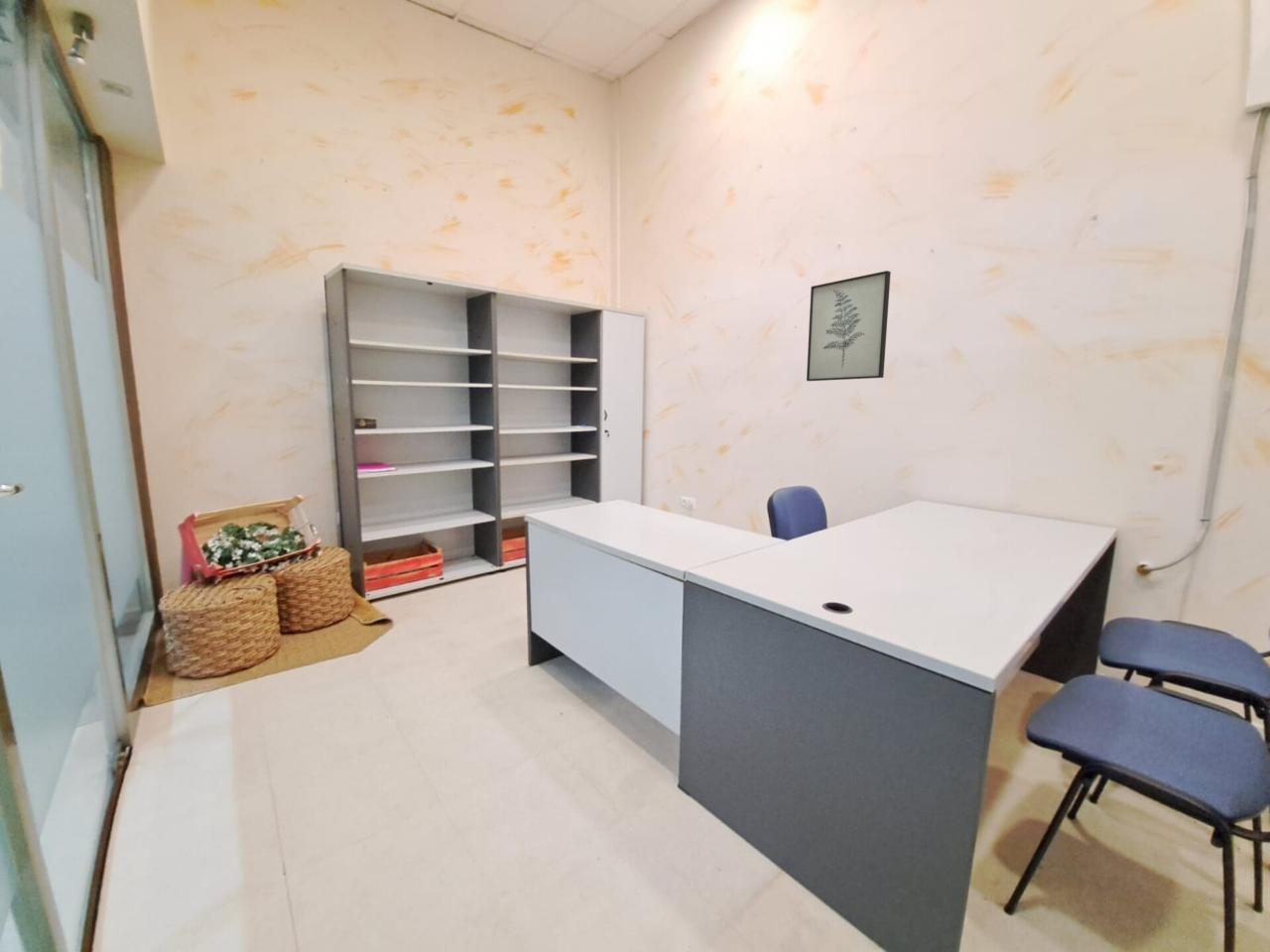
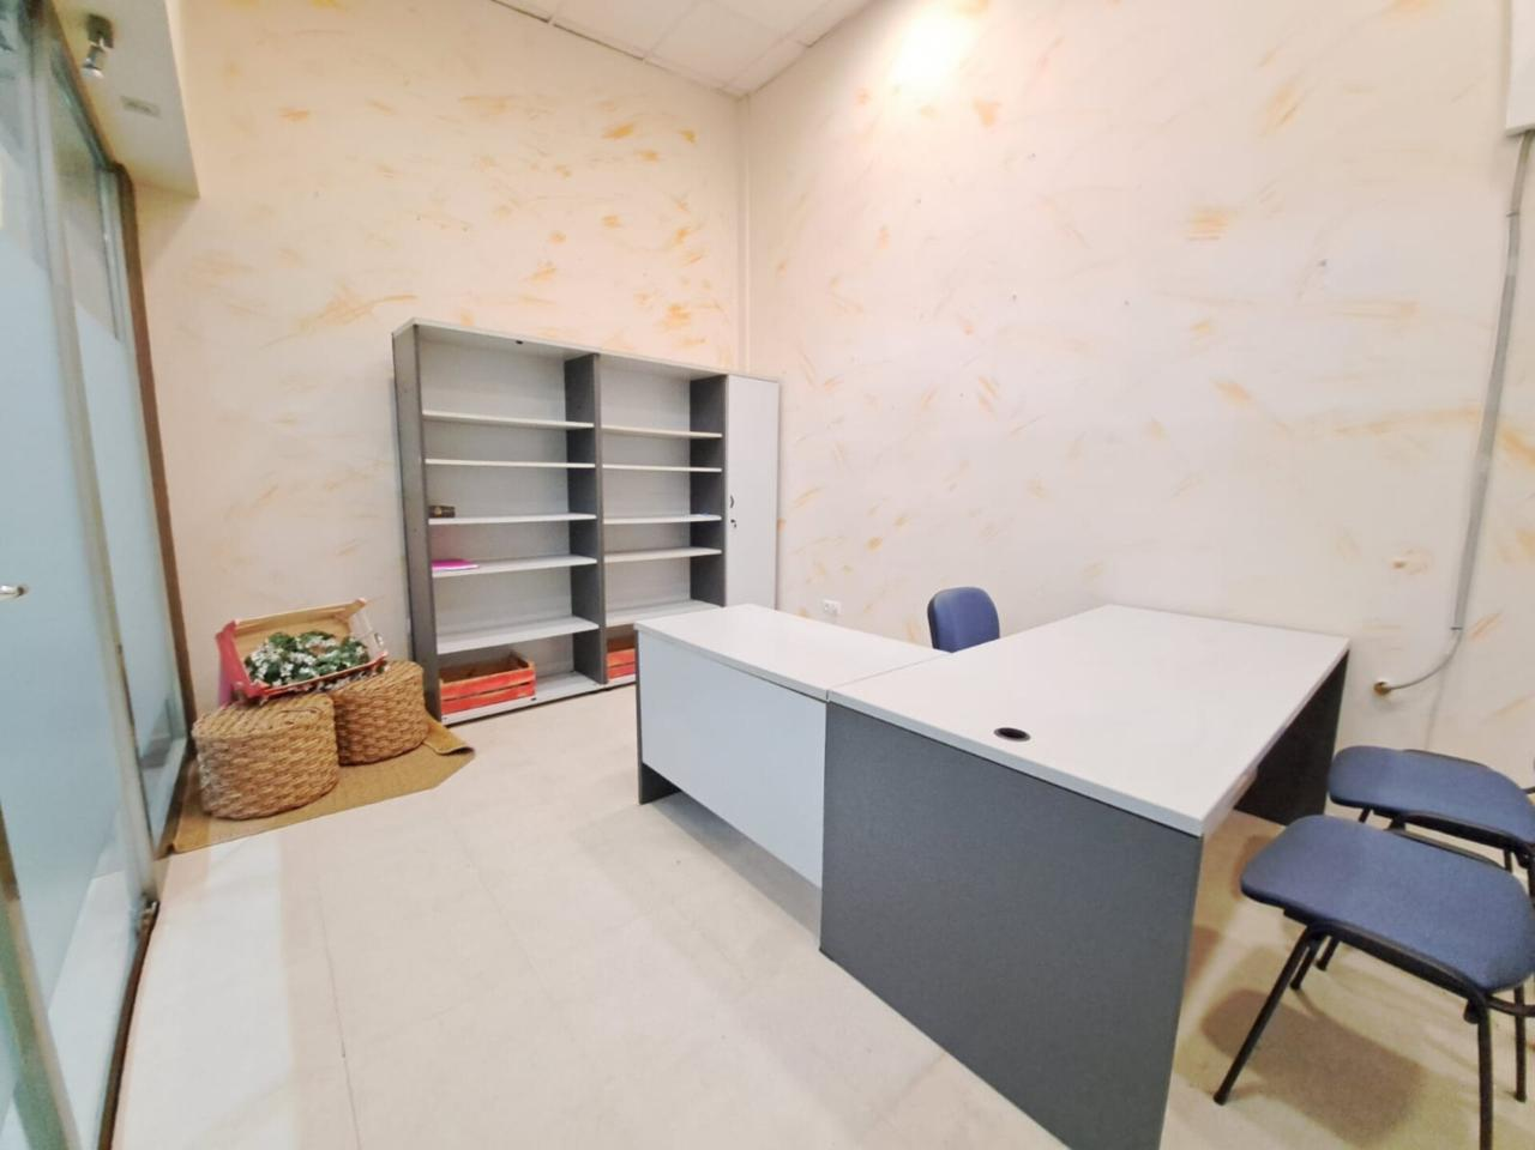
- wall art (845, 329)
